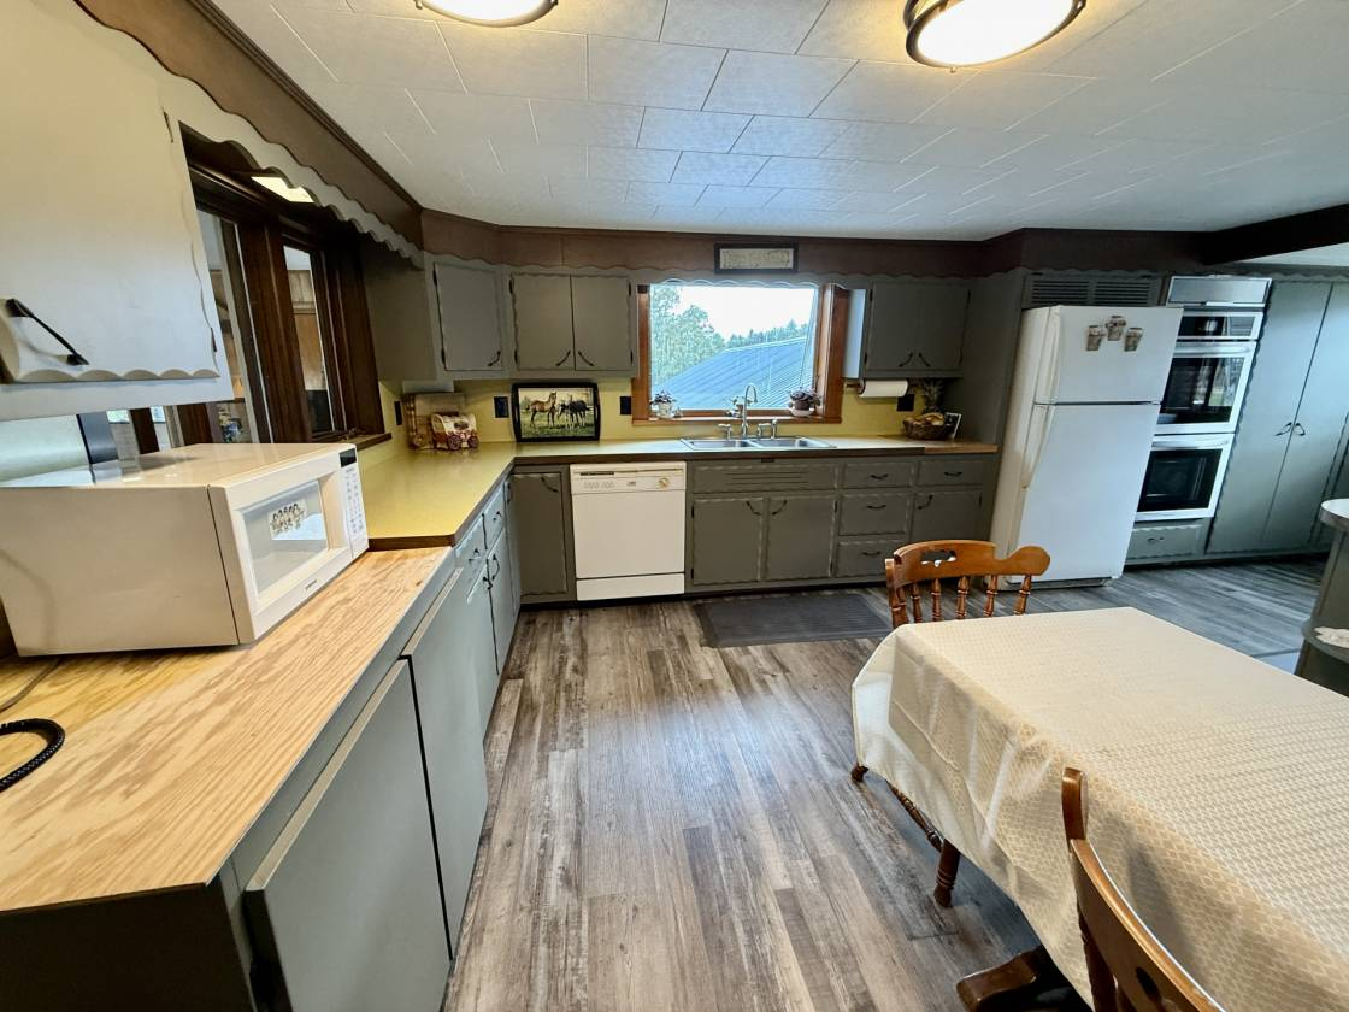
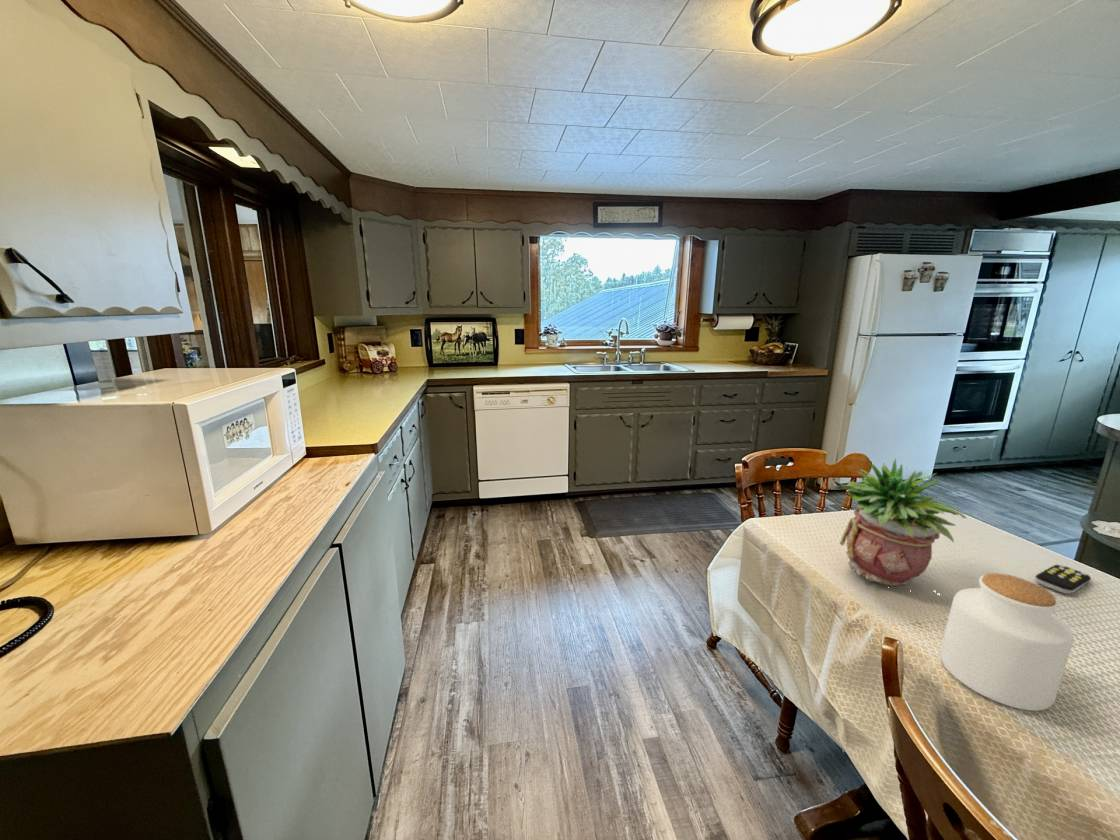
+ remote control (1062, 578)
+ potted plant (897, 521)
+ jar (1009, 634)
